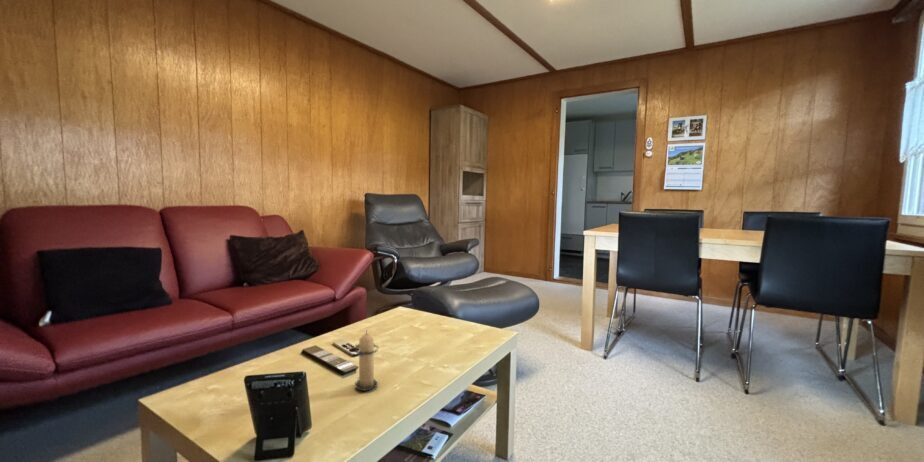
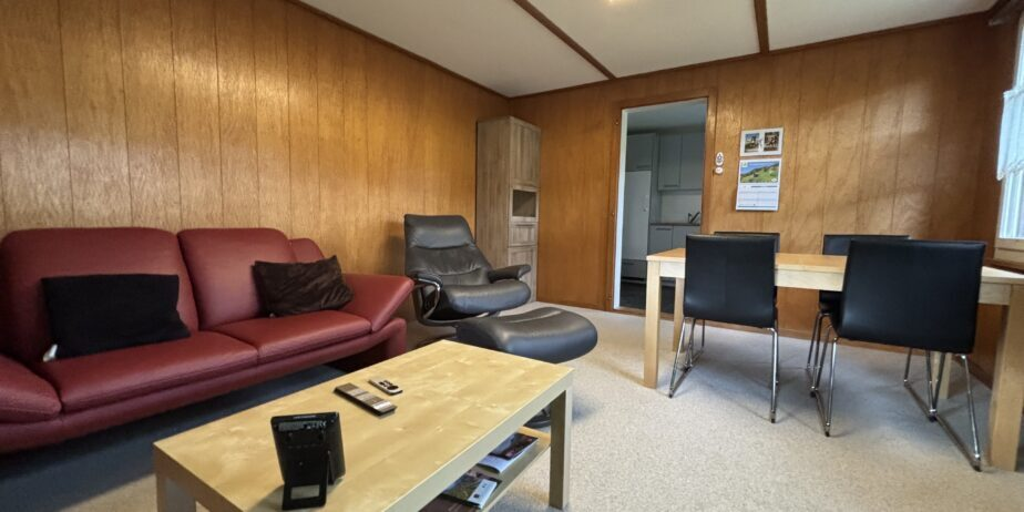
- candle (366, 358)
